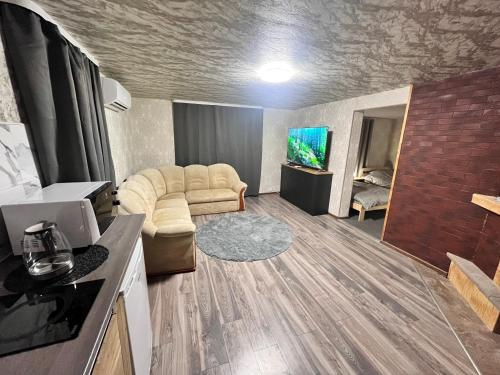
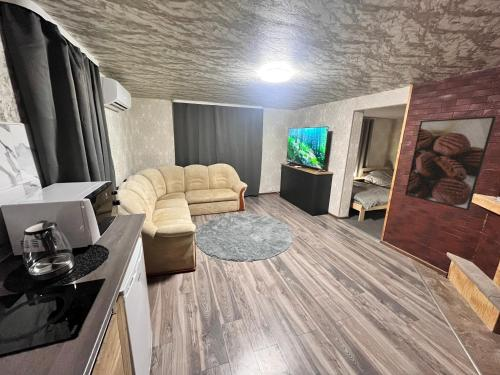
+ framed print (443, 162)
